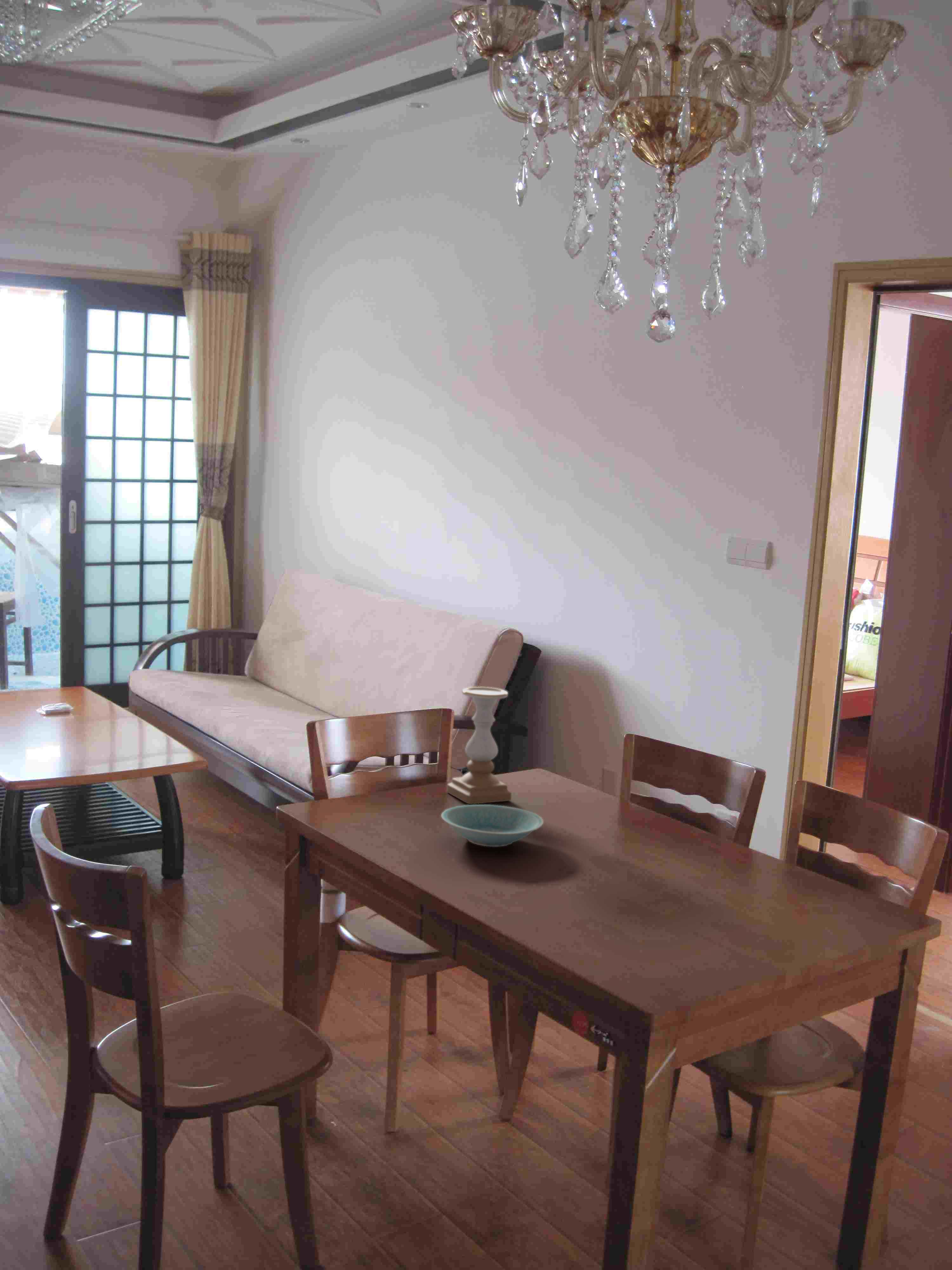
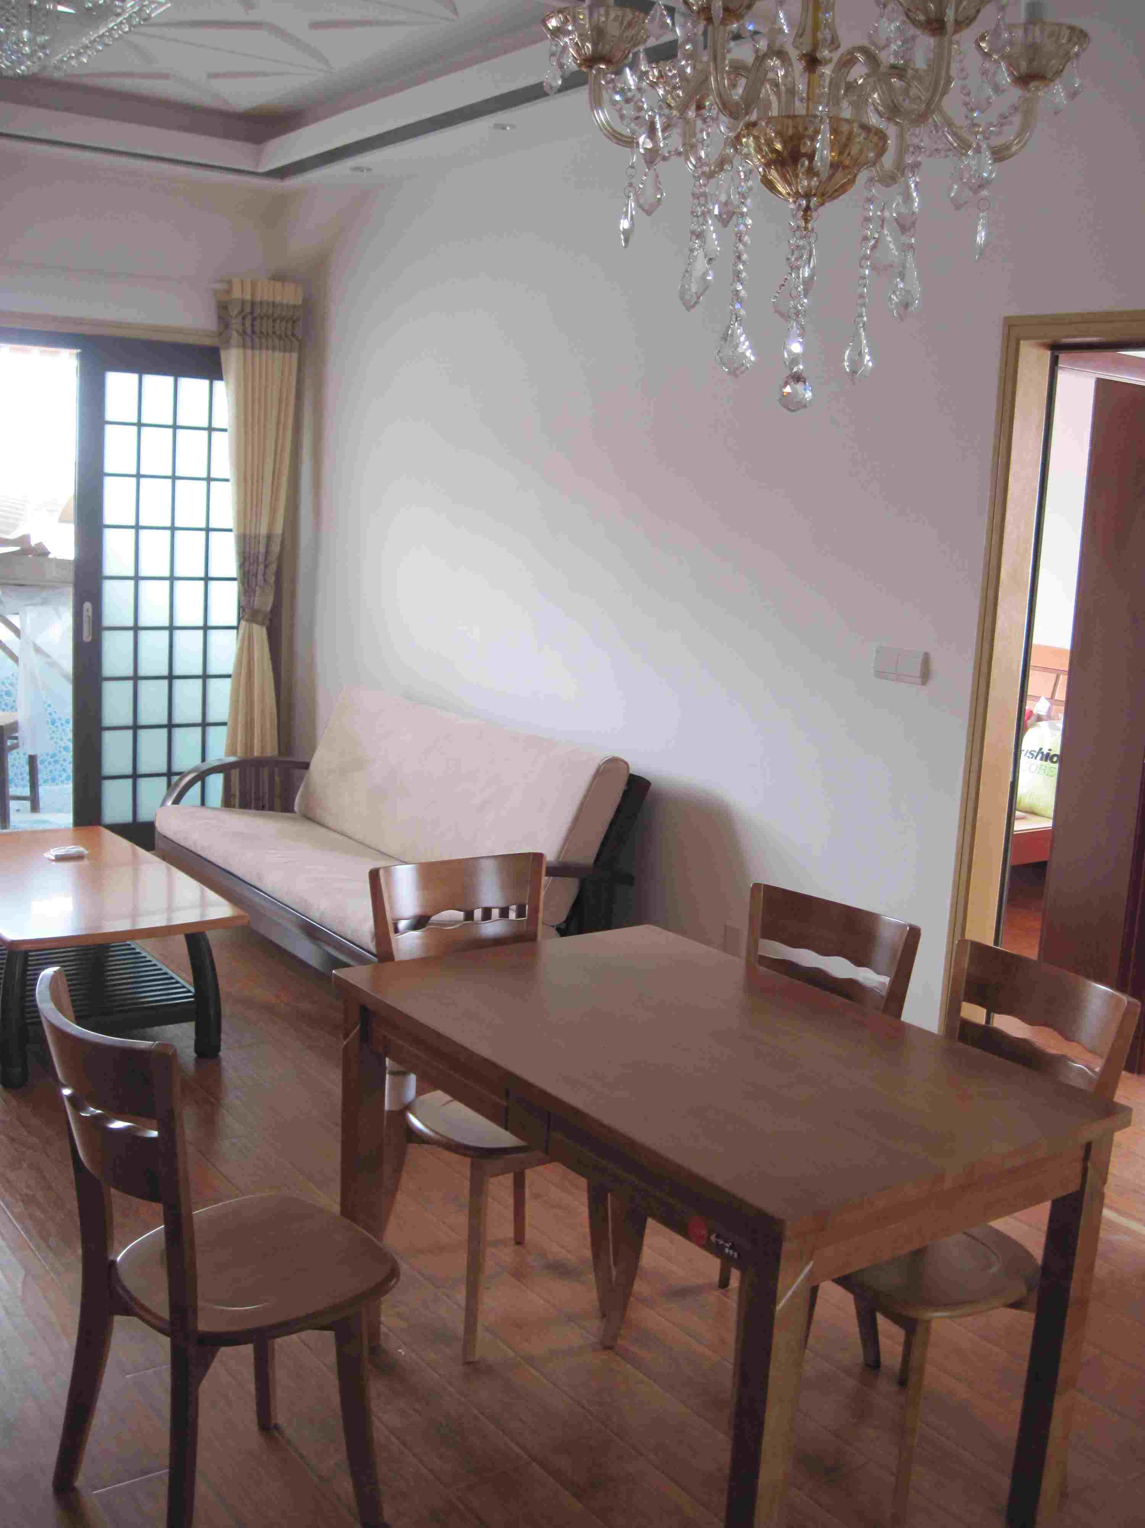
- bowl (492, 829)
- candle holder (482, 744)
